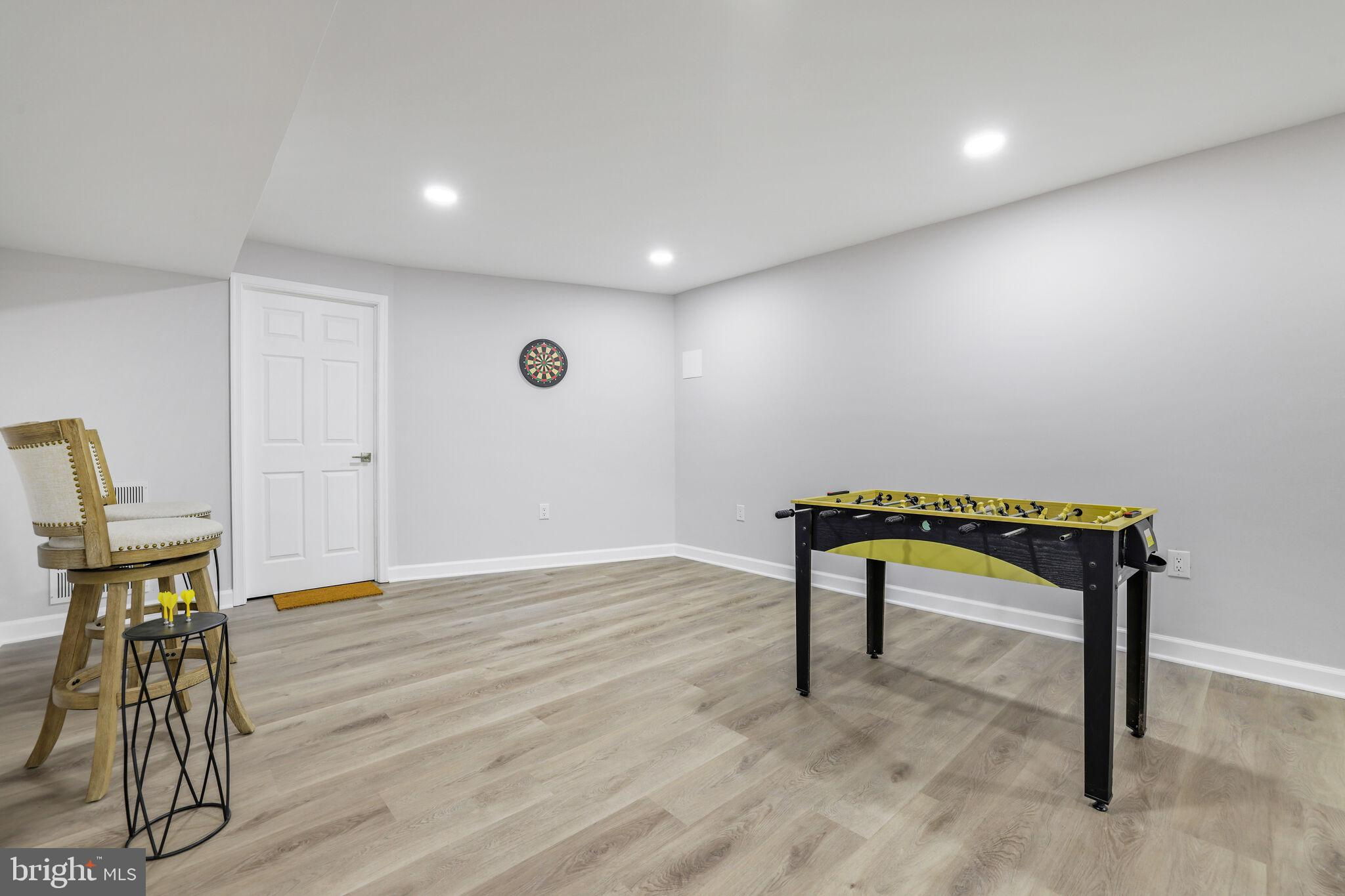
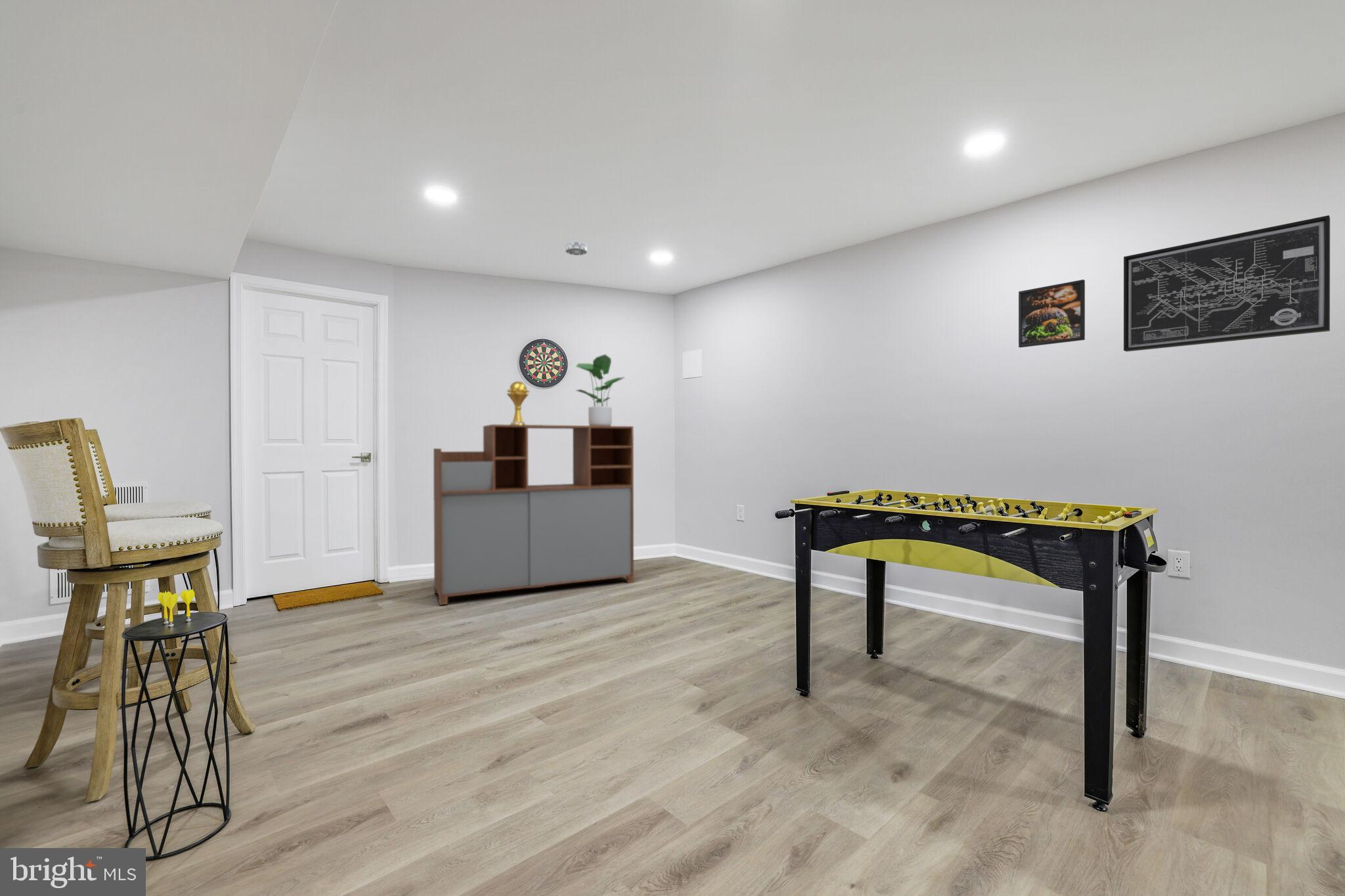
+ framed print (1050, 314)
+ trophy cup (518, 403)
+ wall art (1217, 290)
+ smoke detector (576, 247)
+ potted plant (602, 391)
+ storage cabinet (537, 506)
